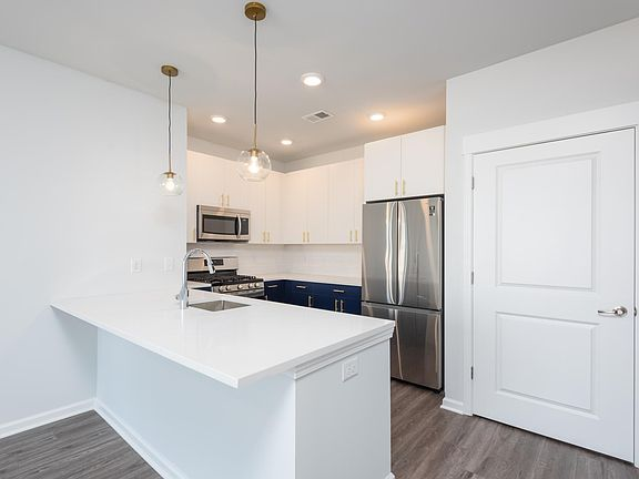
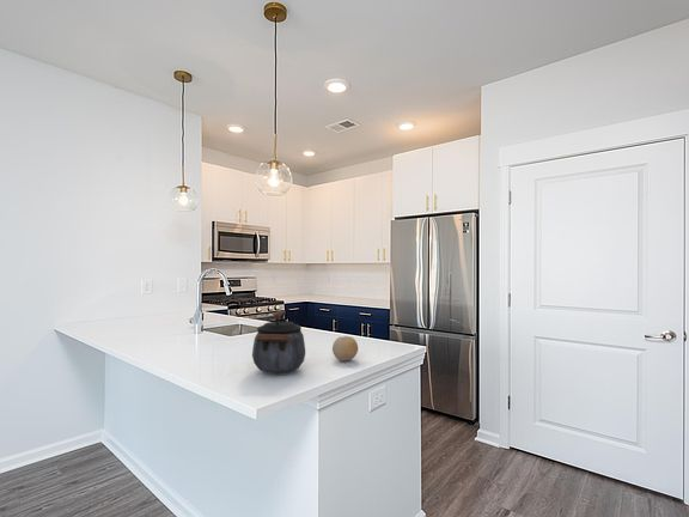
+ fruit (344, 348)
+ kettle (279, 341)
